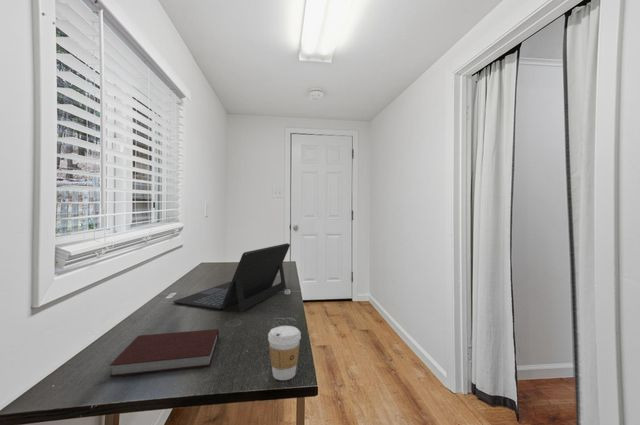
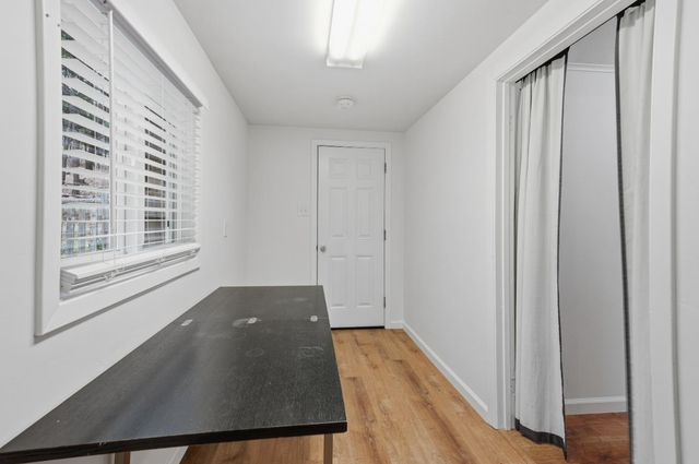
- notebook (171, 349)
- coffee cup (284, 351)
- laptop (236, 270)
